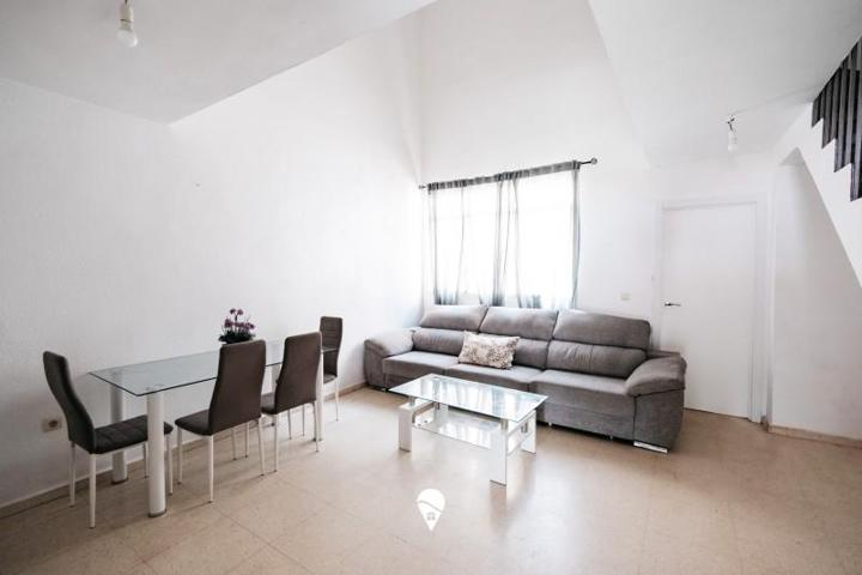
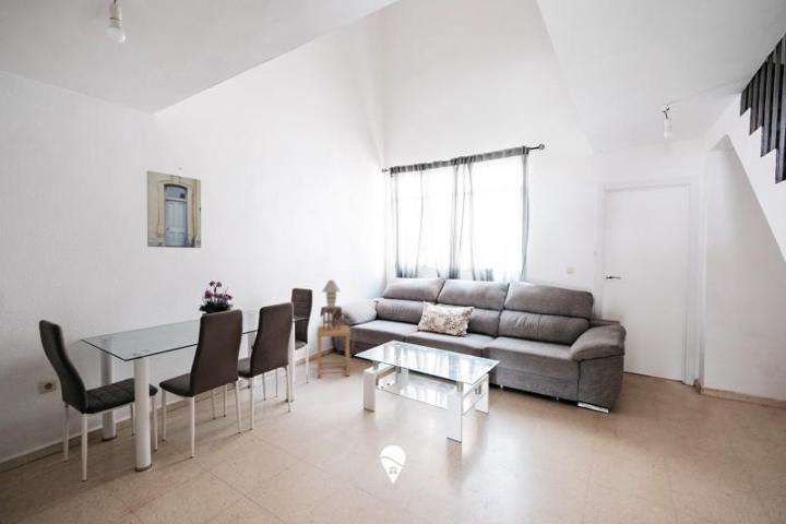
+ side table (345, 349)
+ table lamp (334, 303)
+ wall art (175, 211)
